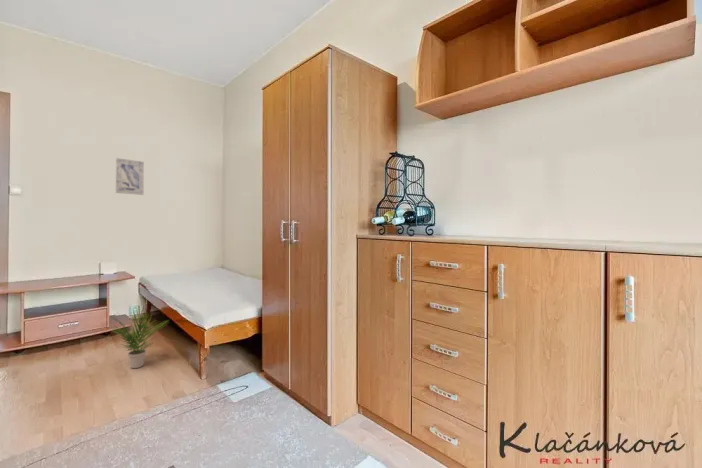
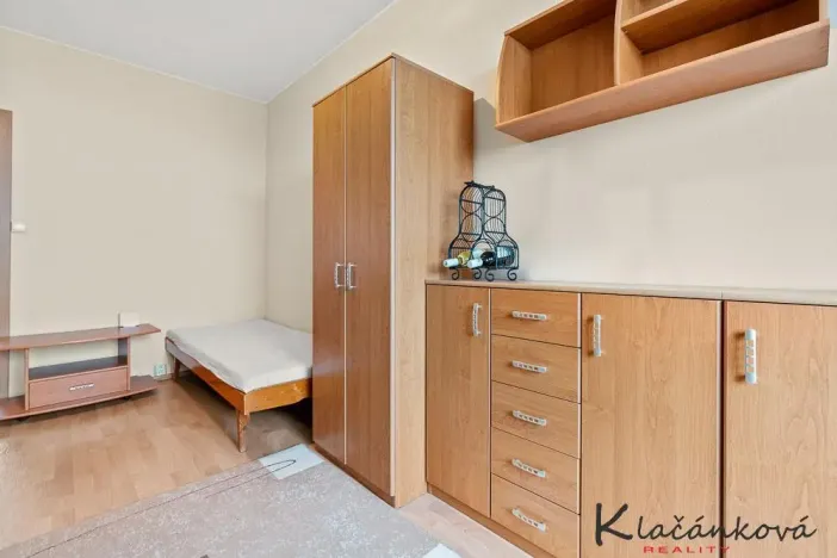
- wall art (130, 176)
- potted plant (136, 337)
